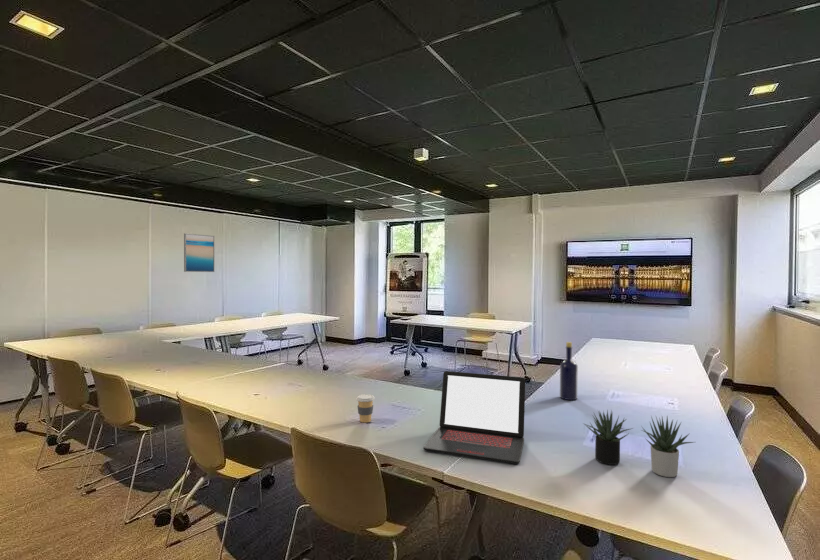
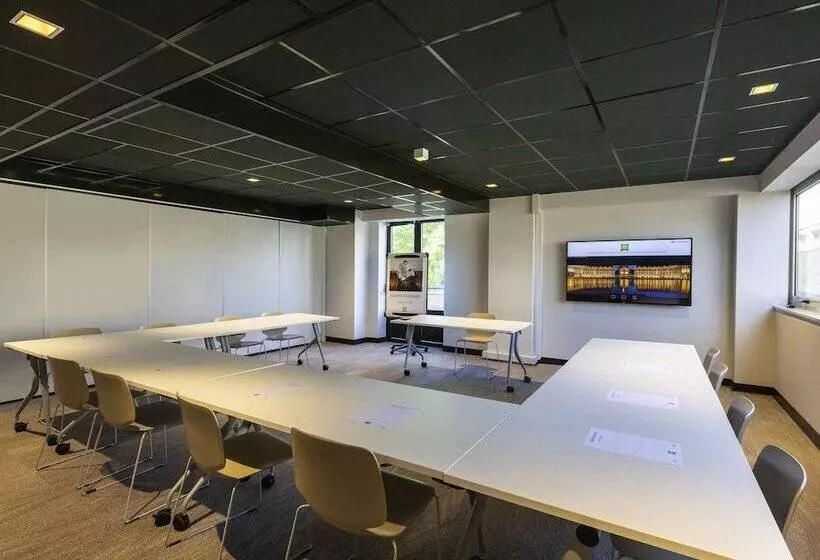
- succulent plant (627, 434)
- bottle (568, 370)
- wall art (199, 253)
- coffee cup (365, 408)
- laptop (476, 412)
